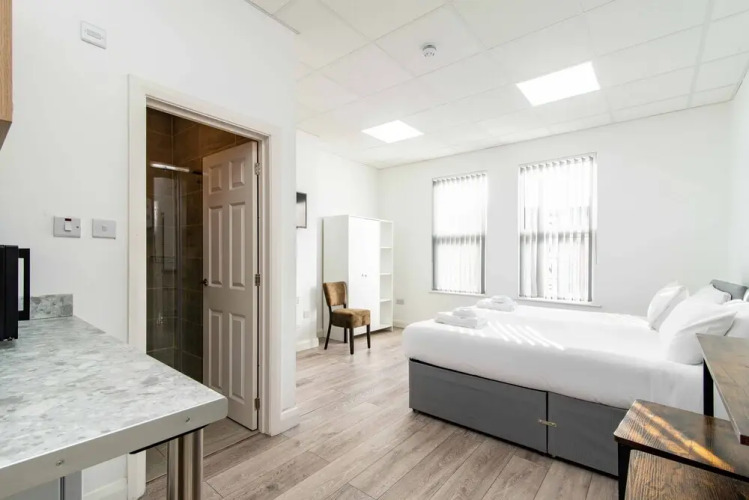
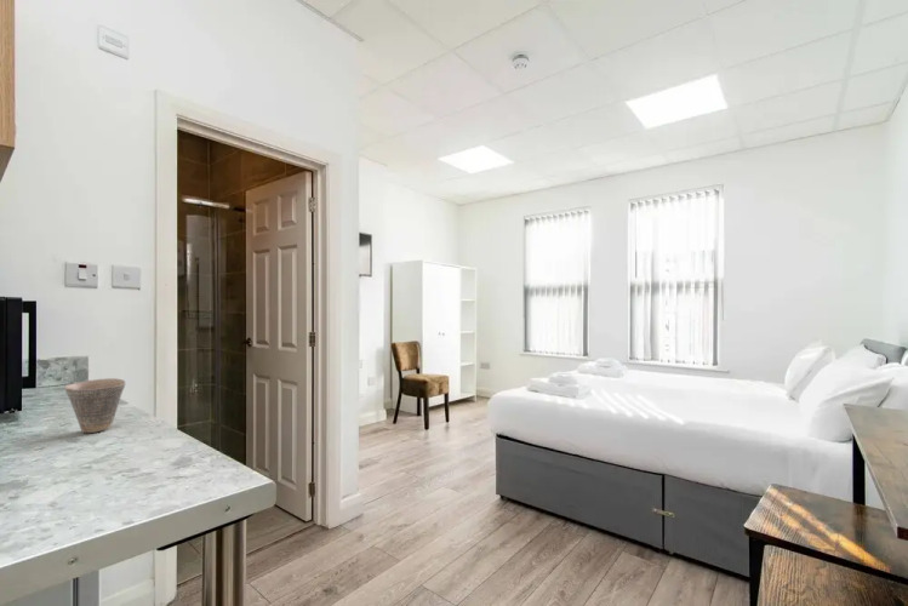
+ cup (96, 406)
